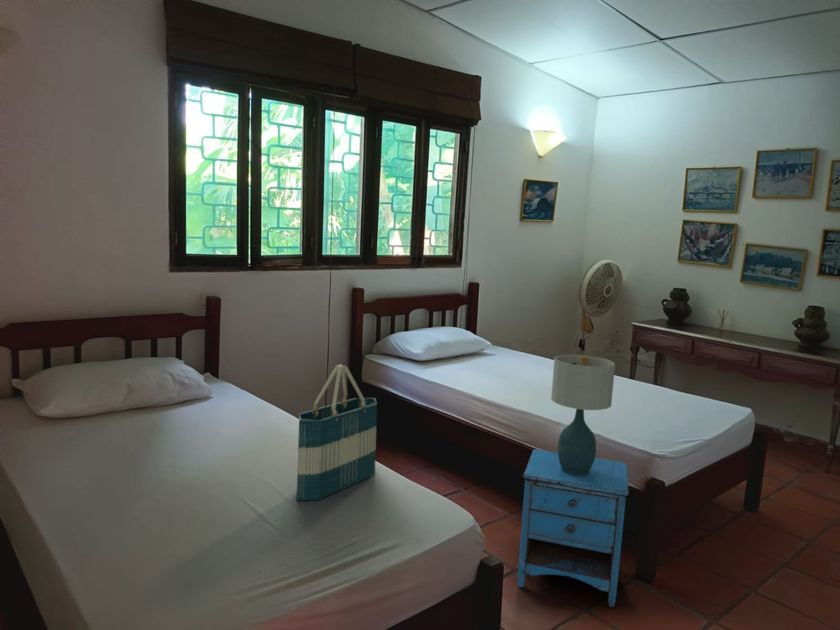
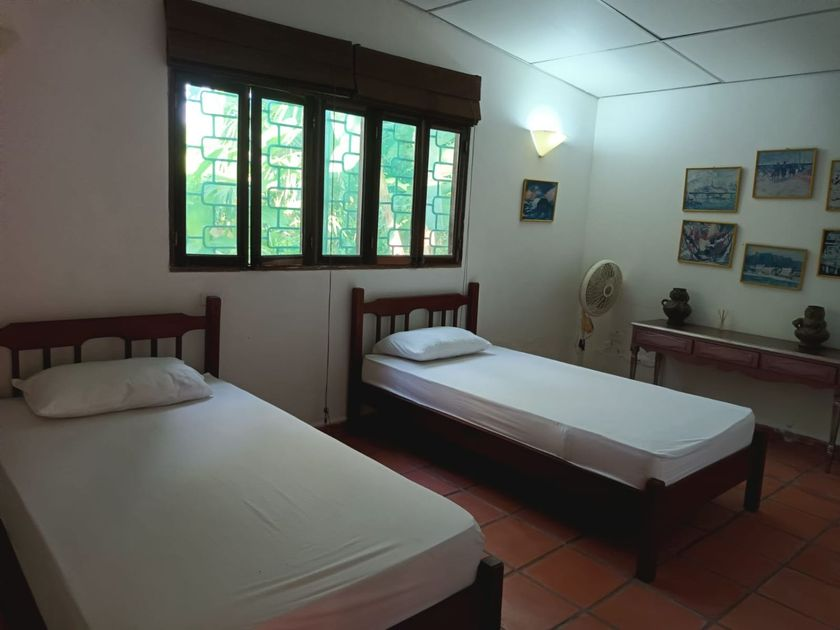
- tote bag (339, 424)
- nightstand (572, 523)
- table lamp (579, 413)
